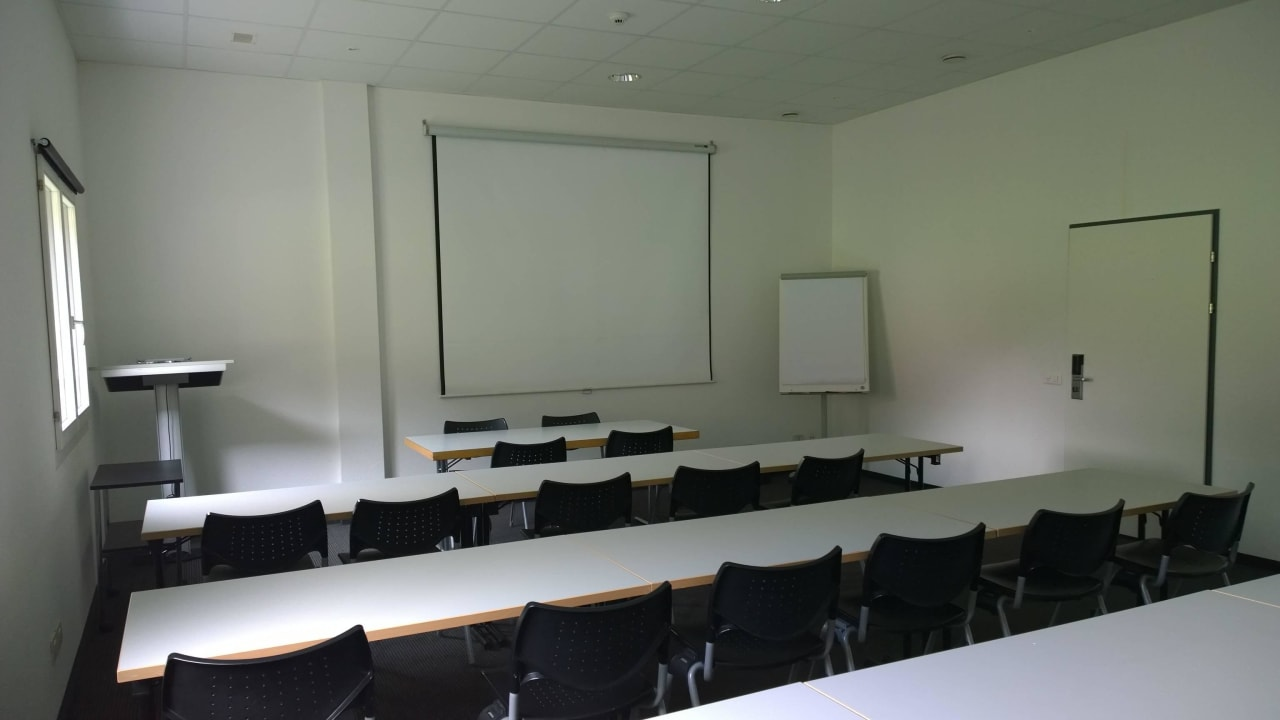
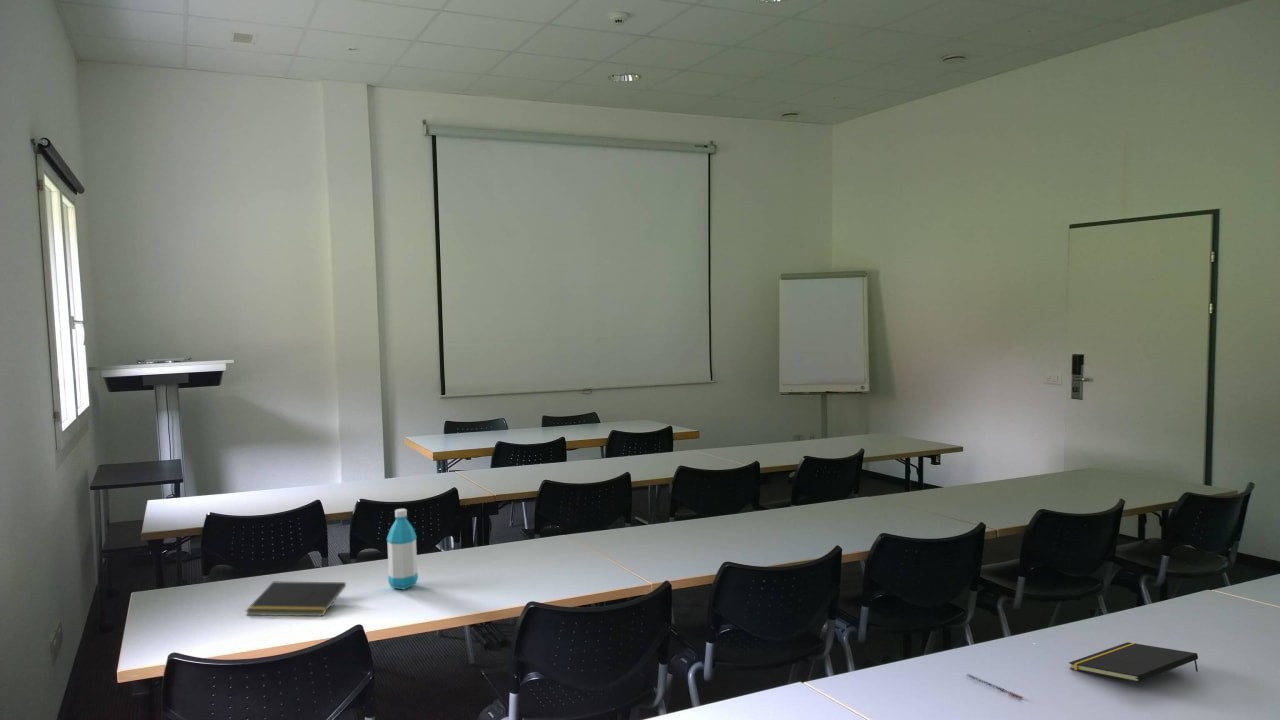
+ notepad (297, 598)
+ pen (993, 685)
+ notepad (1132, 661)
+ water bottle (402, 548)
